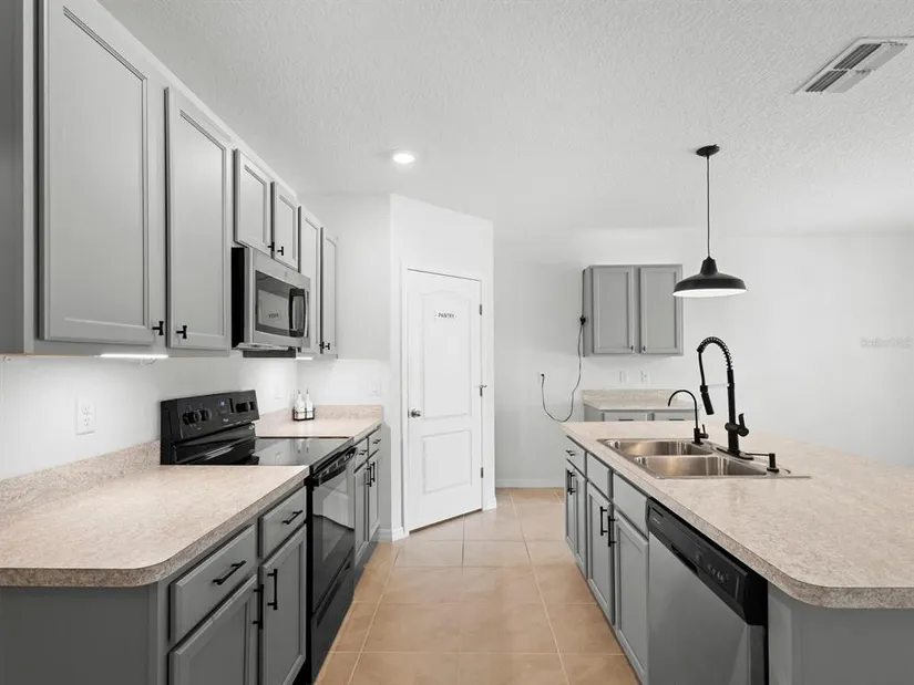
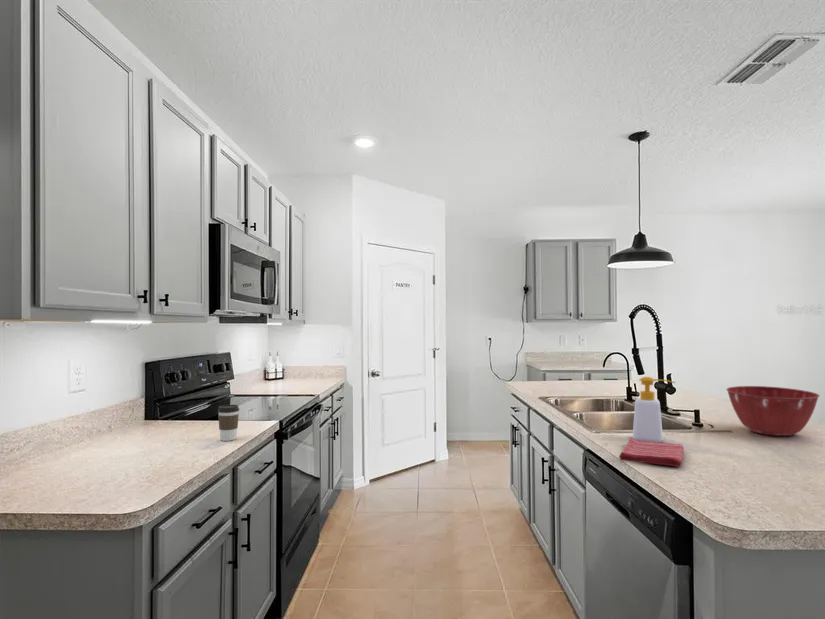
+ dish towel (652, 450)
+ mixing bowl (771, 411)
+ soap bottle (654, 408)
+ coffee cup (228, 422)
